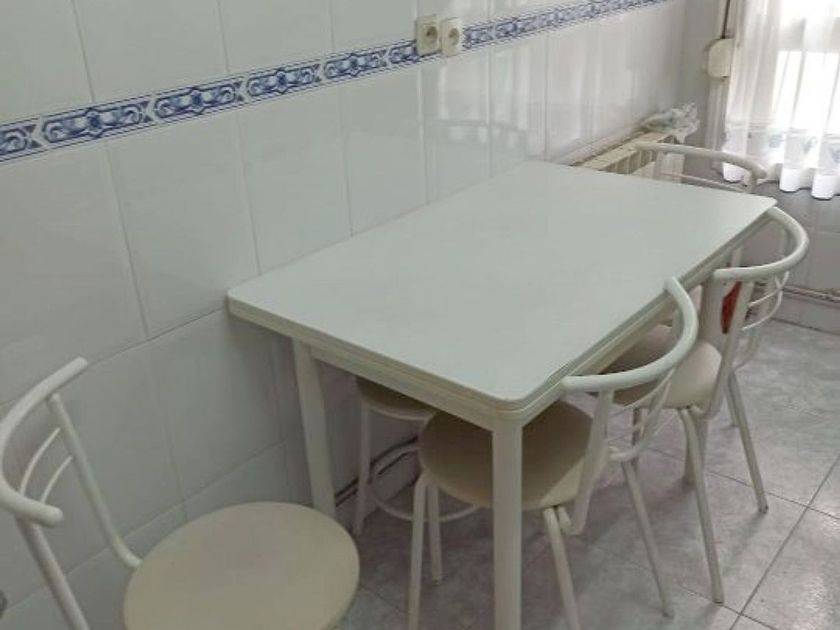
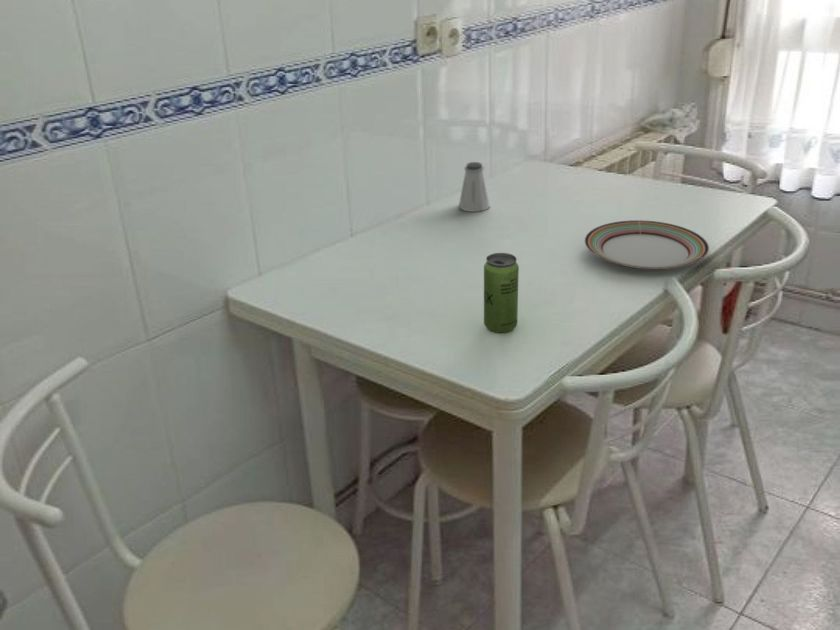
+ beverage can (500, 293)
+ saltshaker (474, 185)
+ plate (645, 247)
